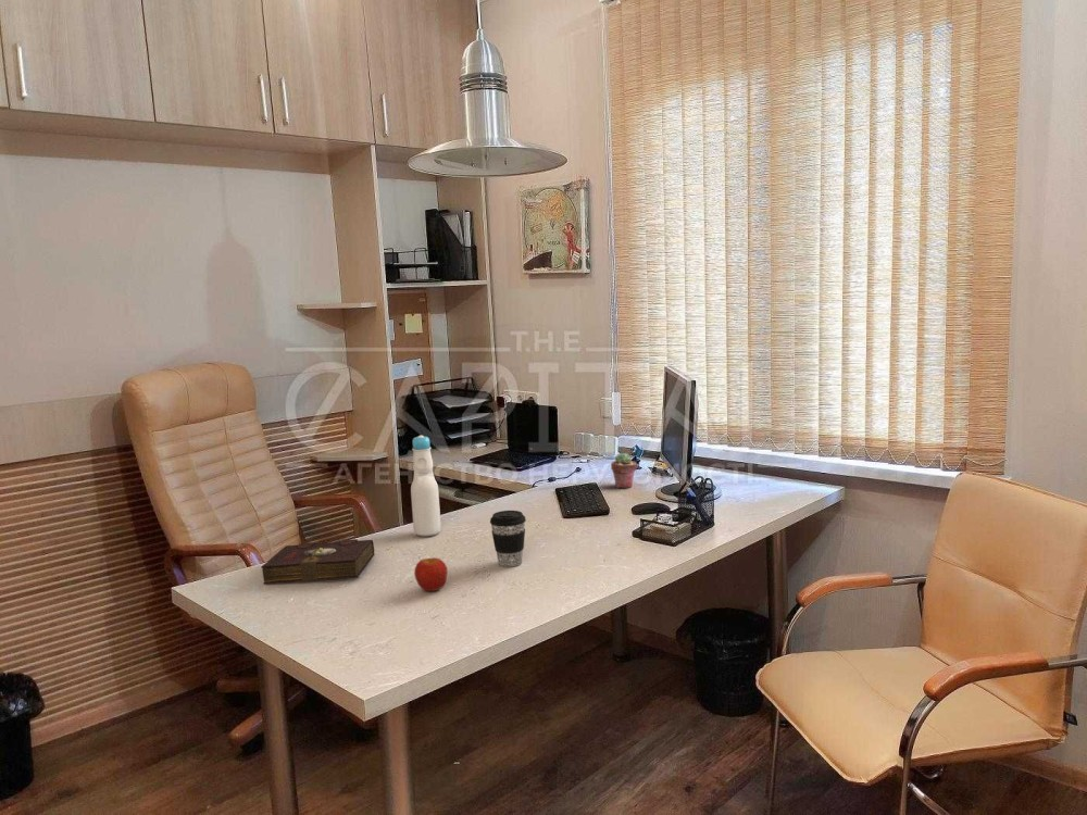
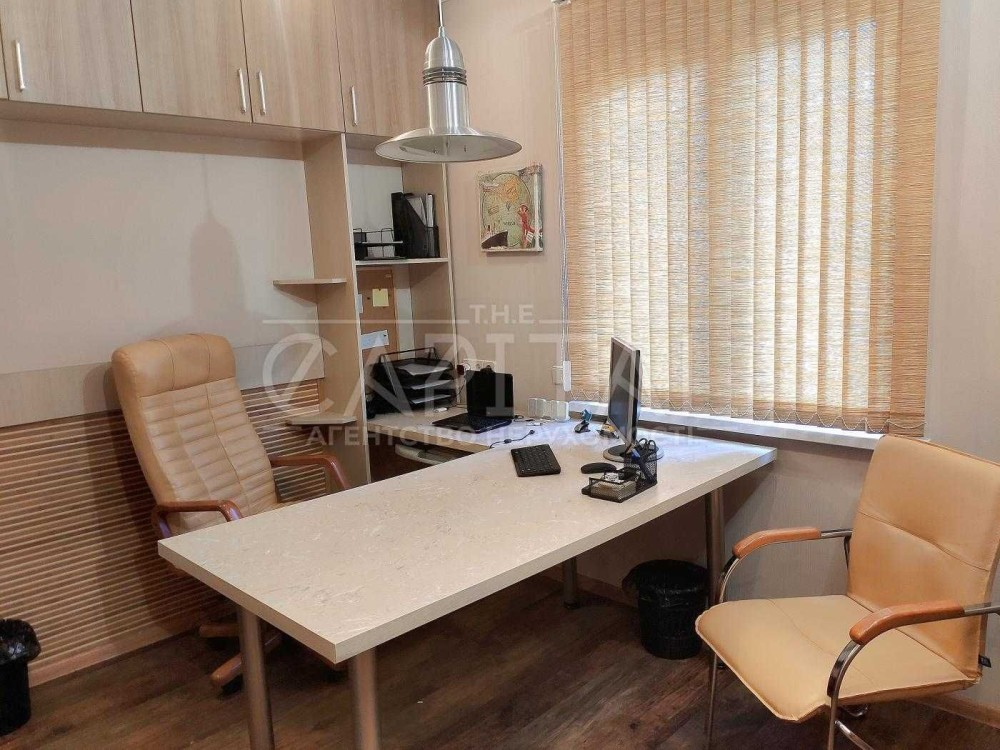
- bottle (424, 485)
- book (313, 560)
- coffee cup (509, 538)
- potted succulent (623, 469)
- apple (430, 574)
